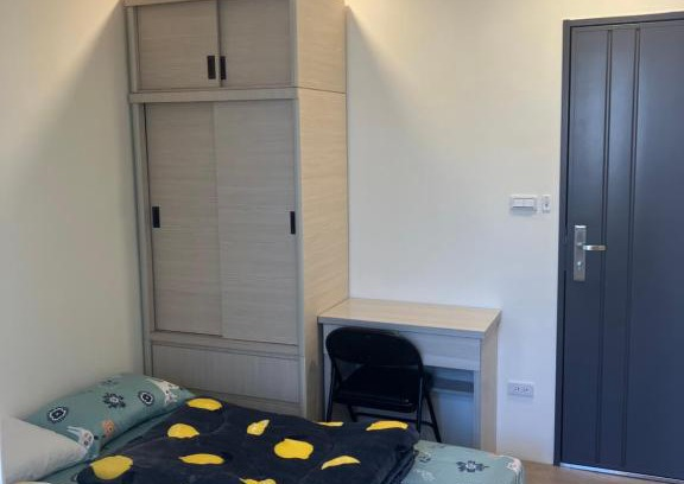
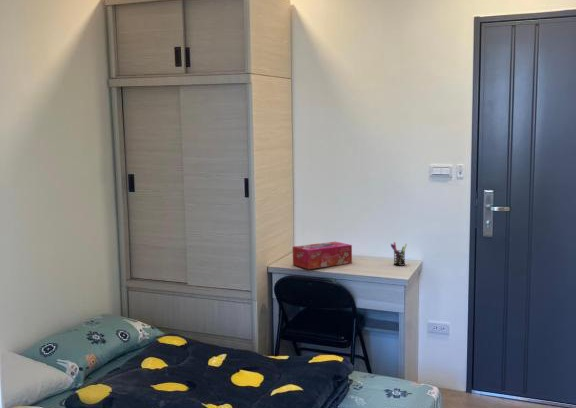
+ tissue box (322, 254)
+ pen holder (399, 253)
